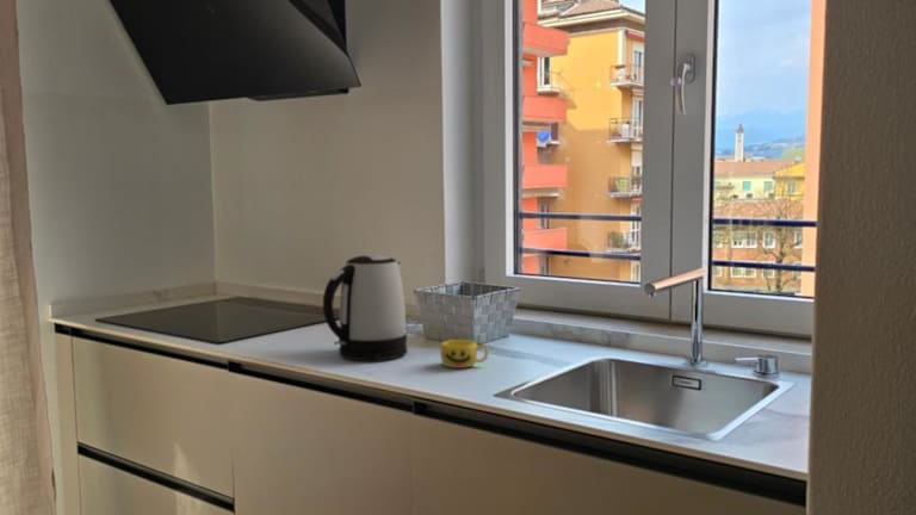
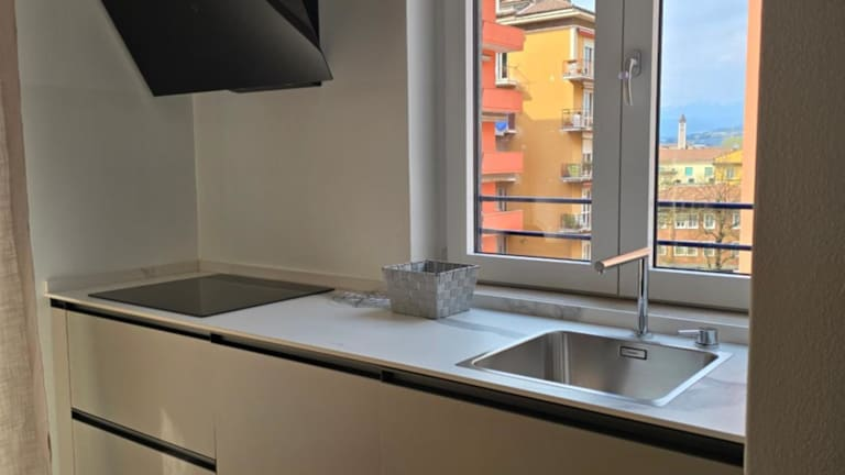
- kettle (364, 305)
- cup (464, 354)
